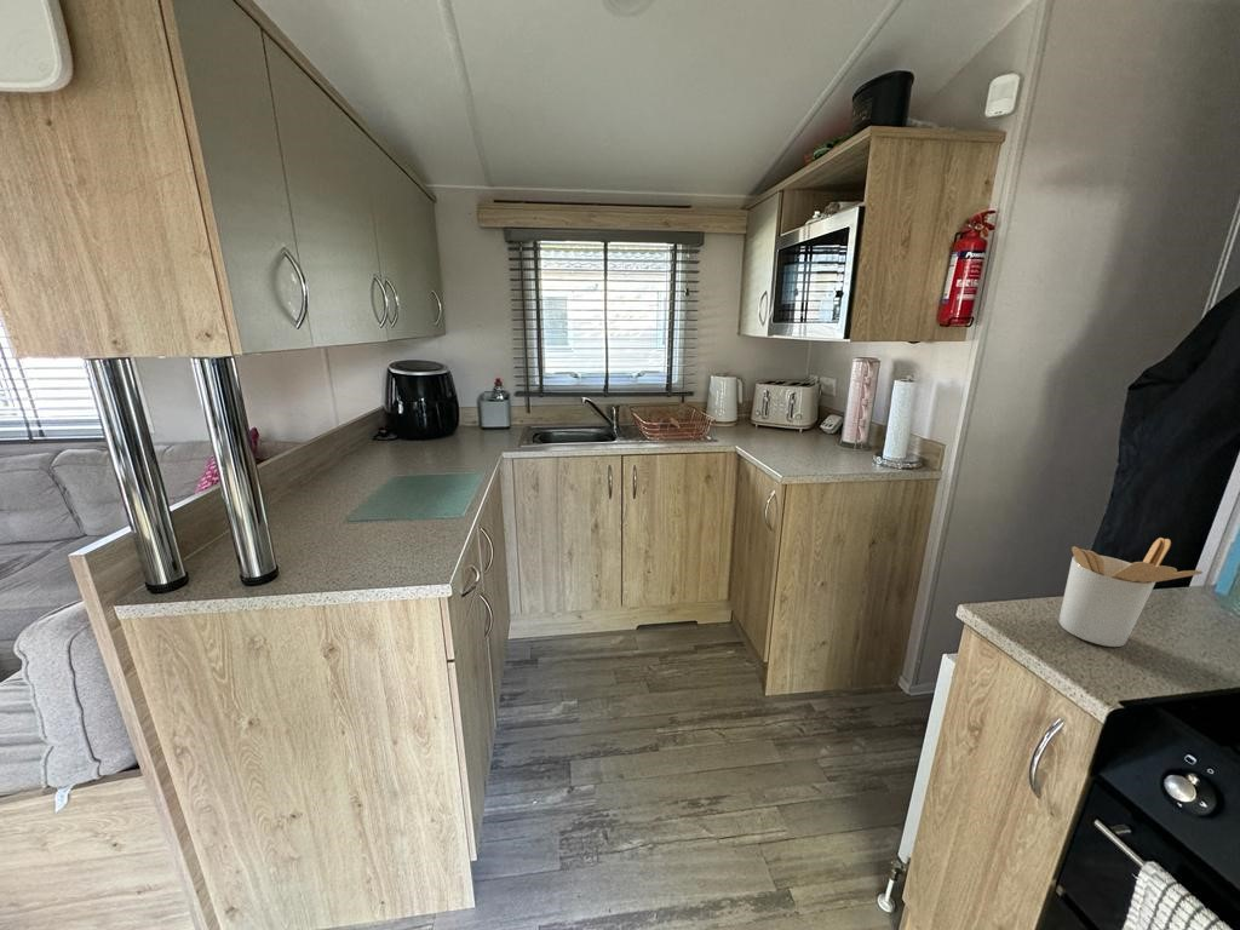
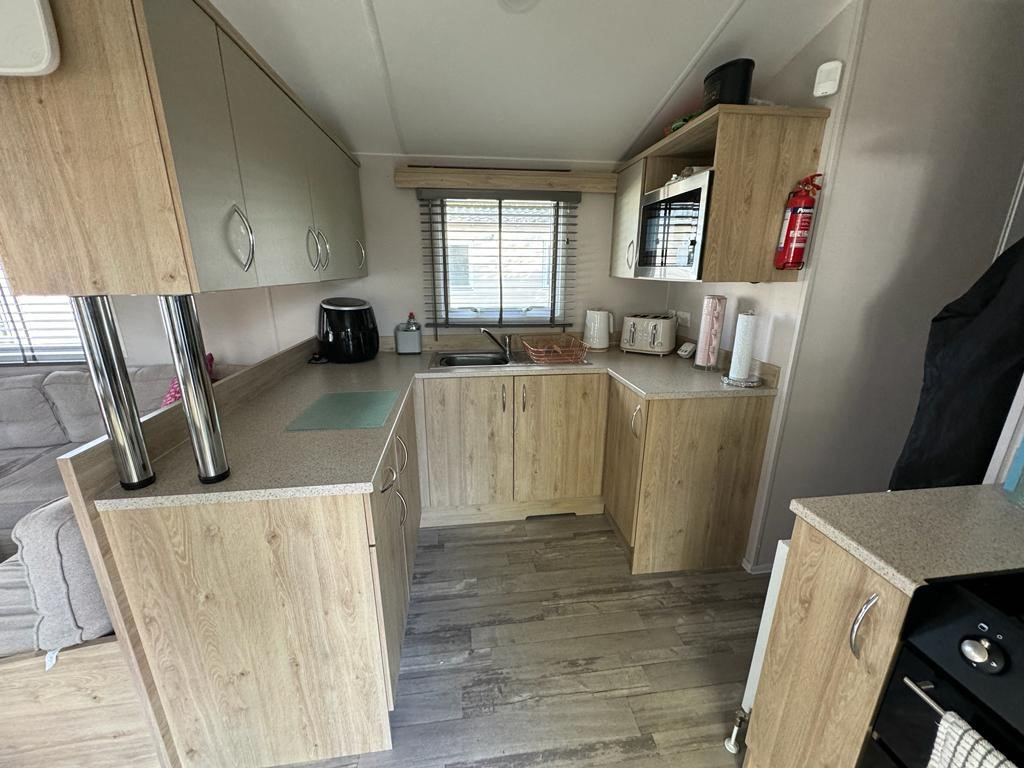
- utensil holder (1119, 592)
